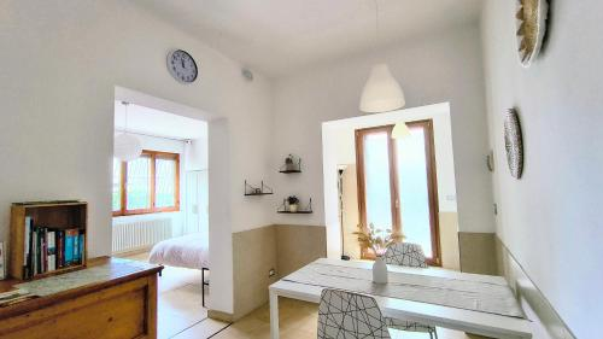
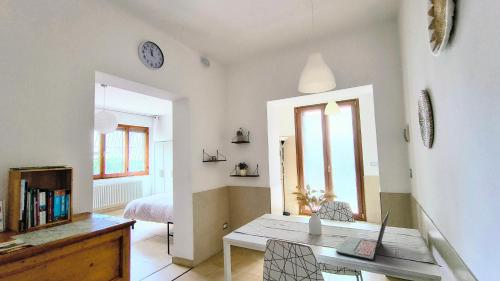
+ laptop (363, 238)
